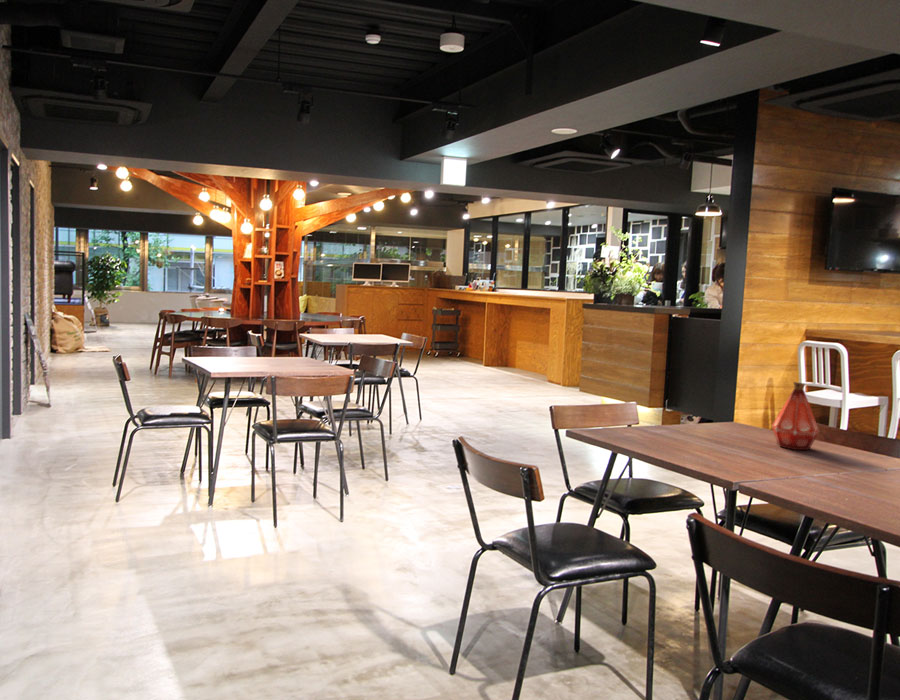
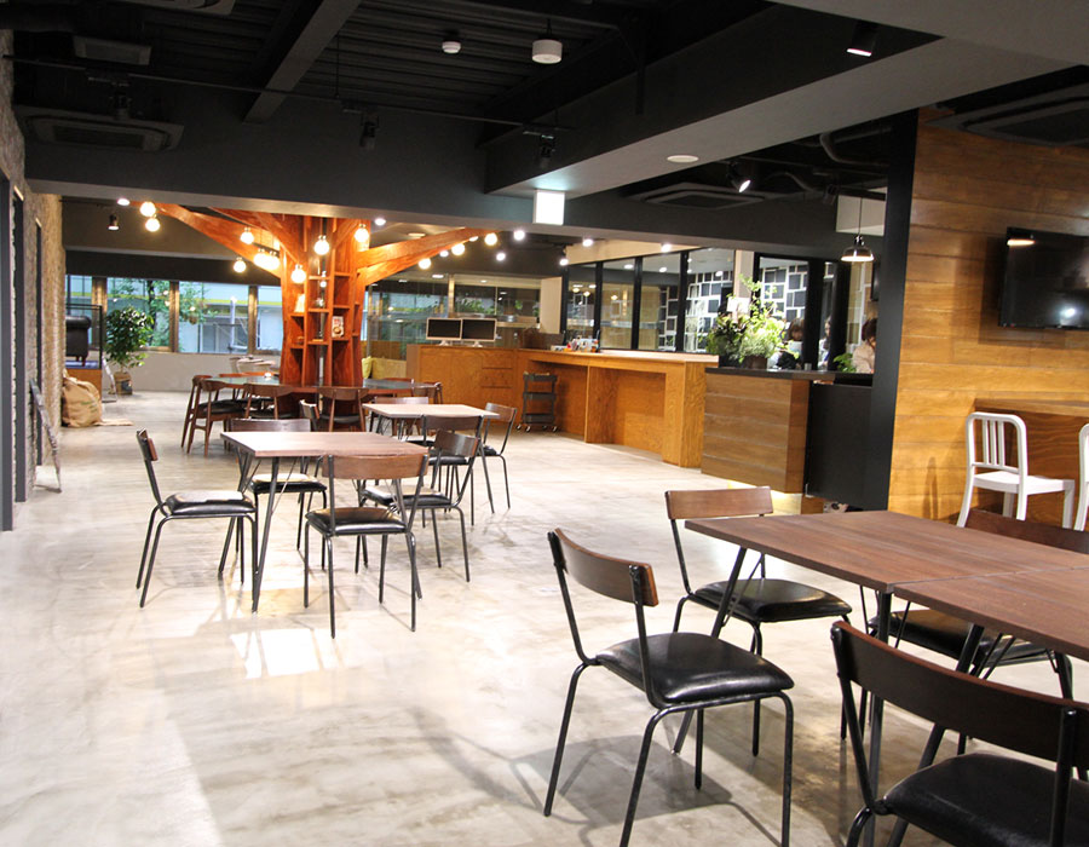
- bottle (795, 414)
